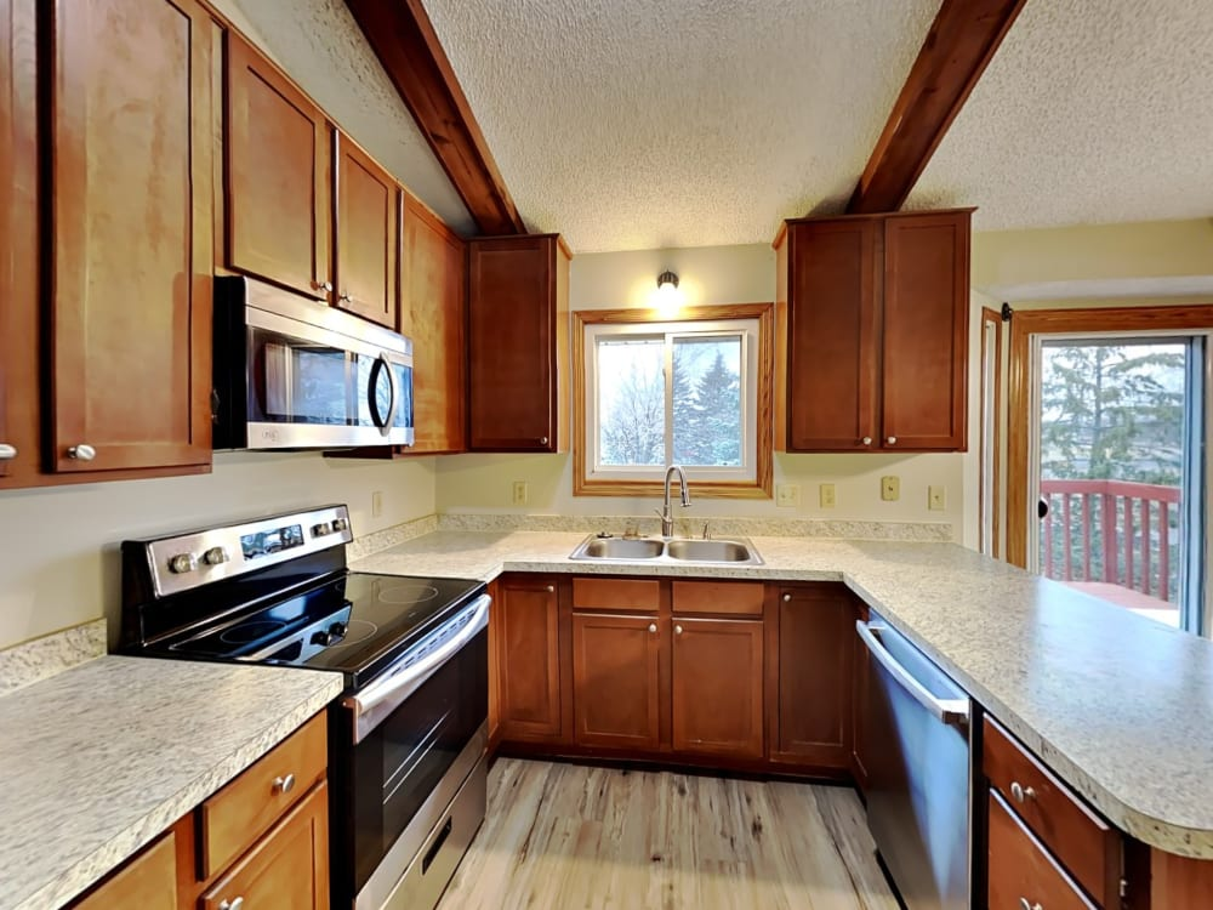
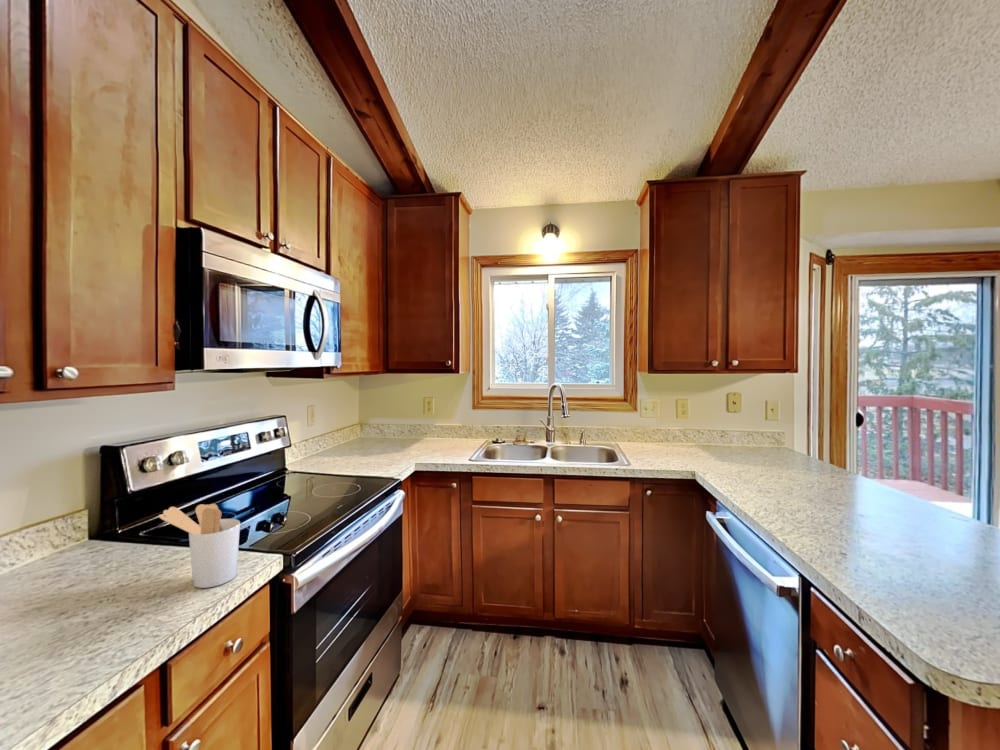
+ utensil holder (201, 542)
